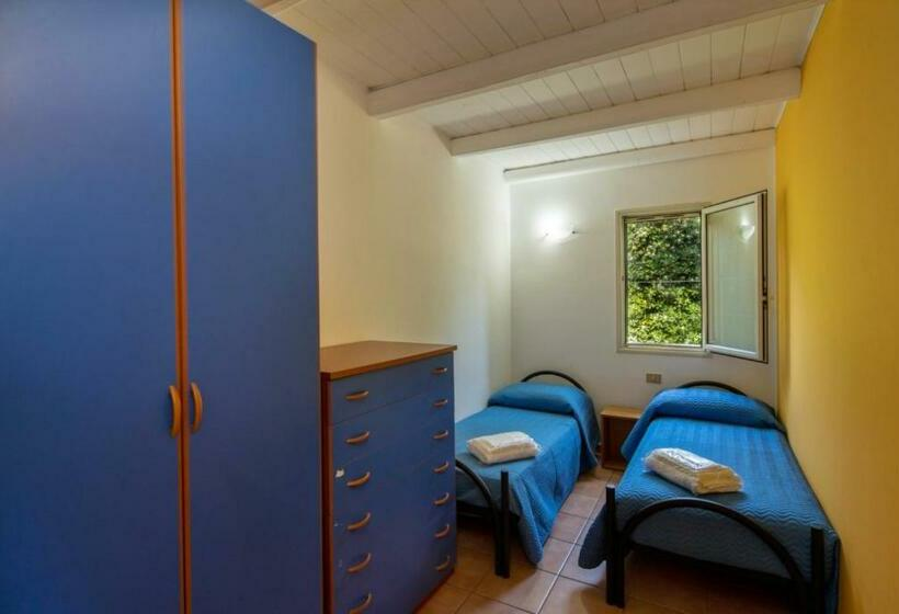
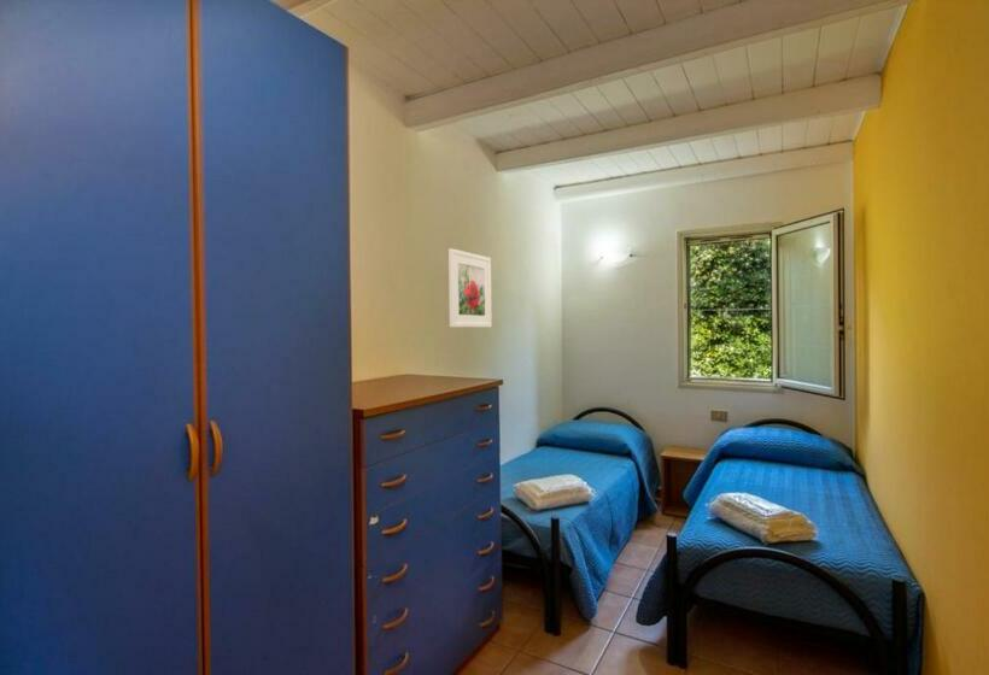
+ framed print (470, 289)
